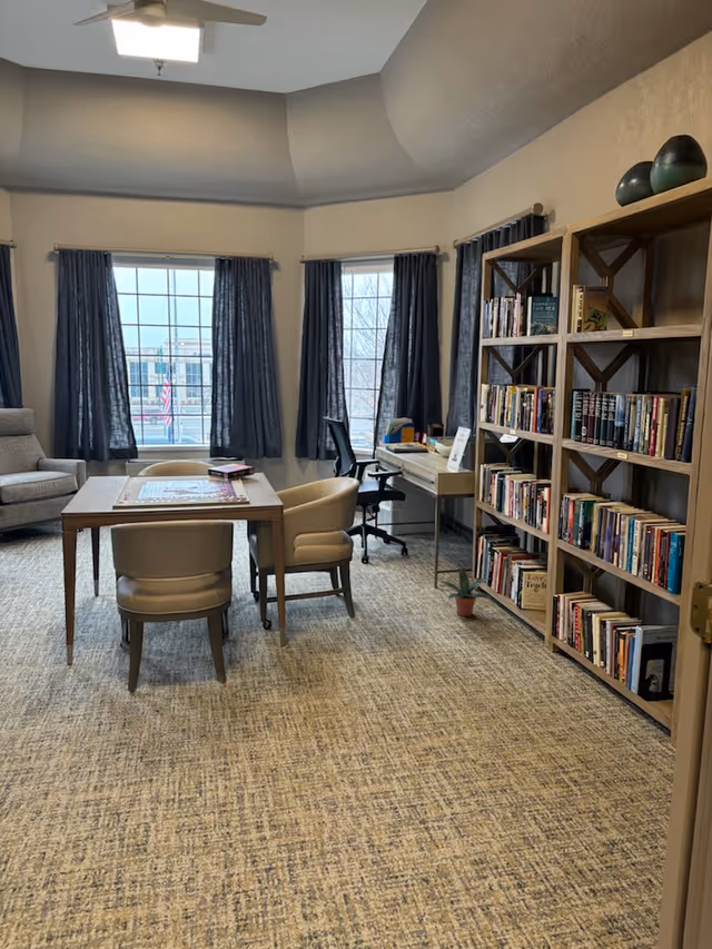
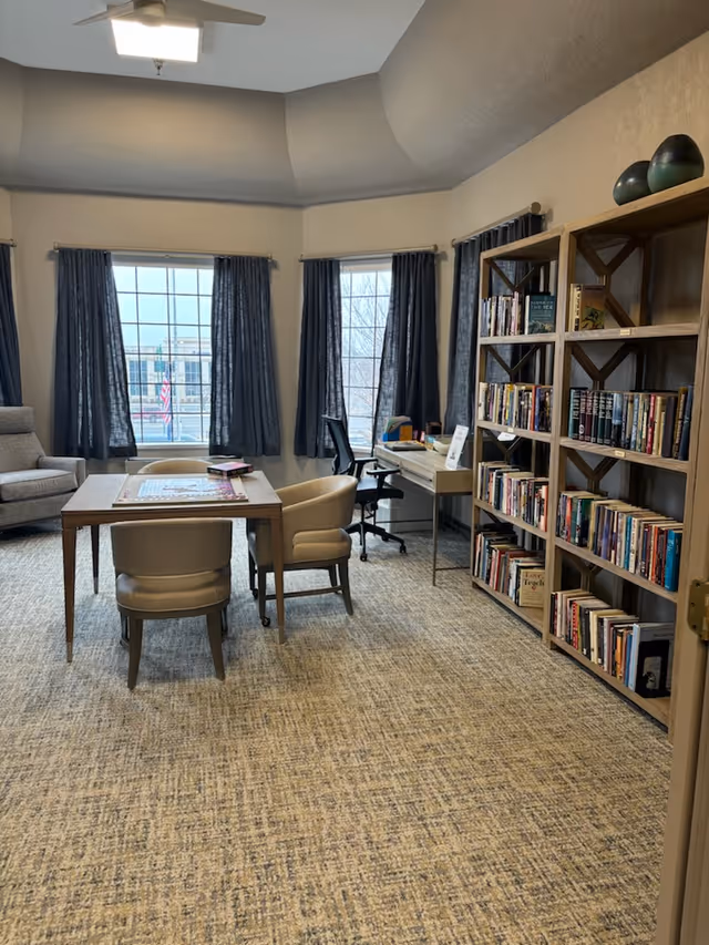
- potted plant (465, 593)
